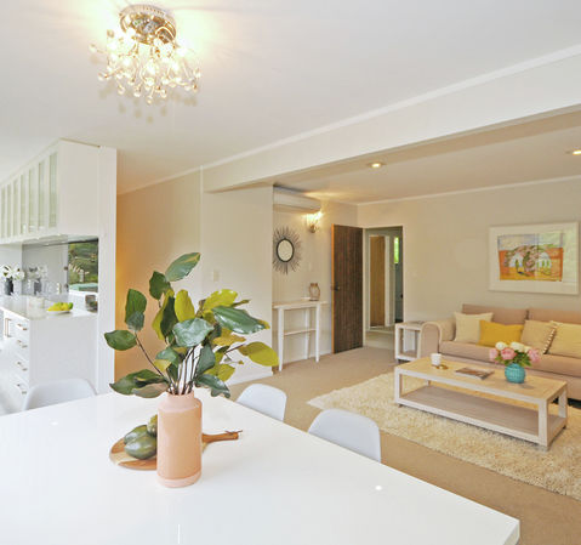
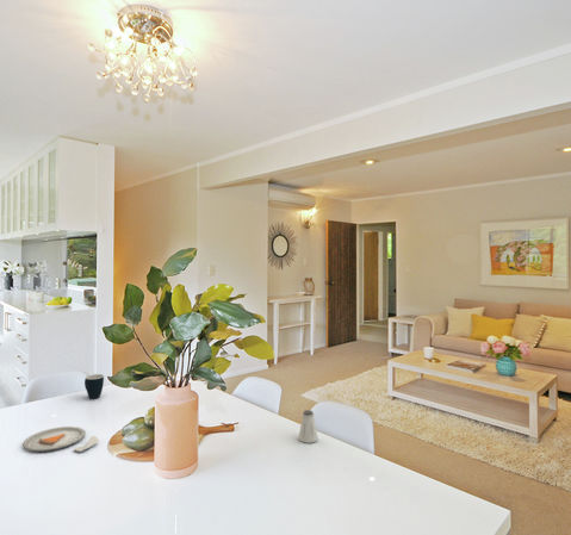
+ dinner plate (62, 438)
+ mug (92, 386)
+ saltshaker (308, 424)
